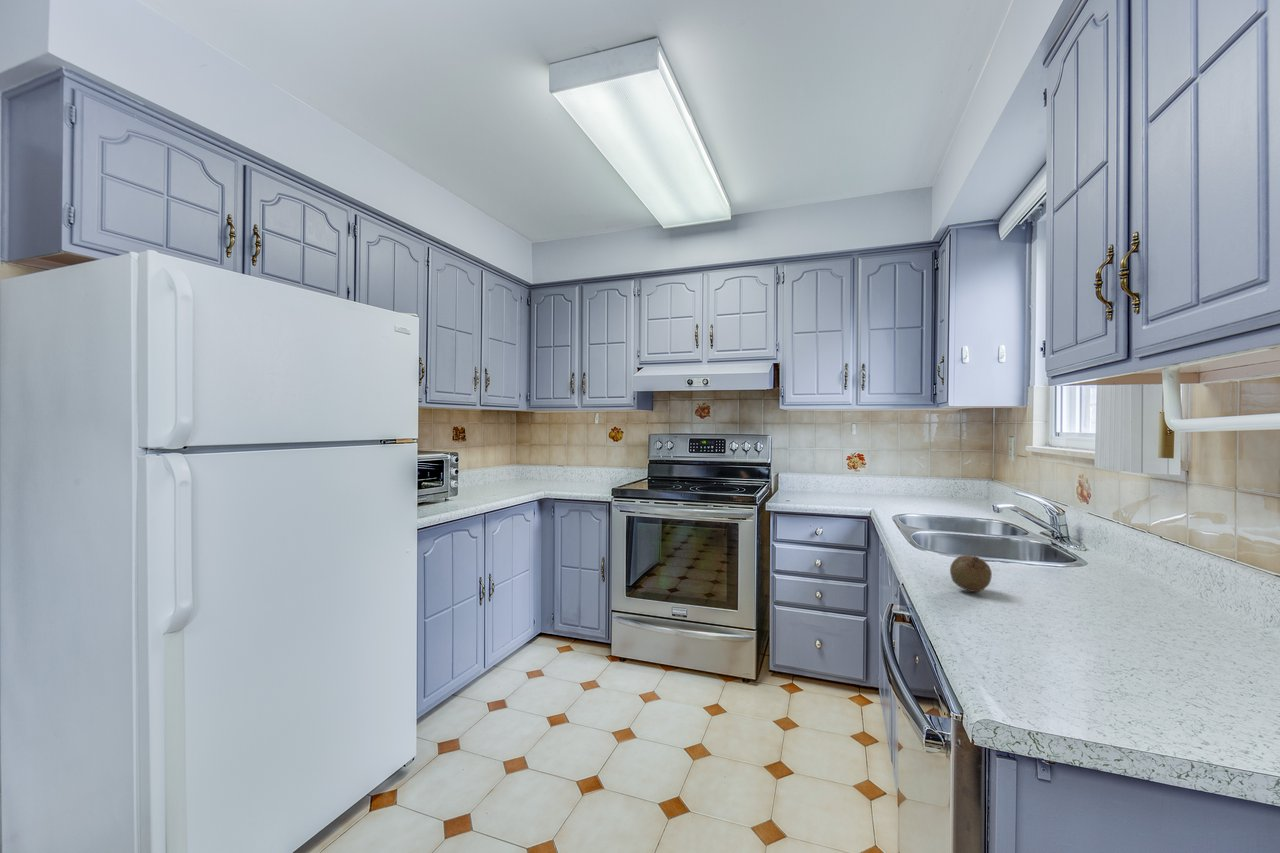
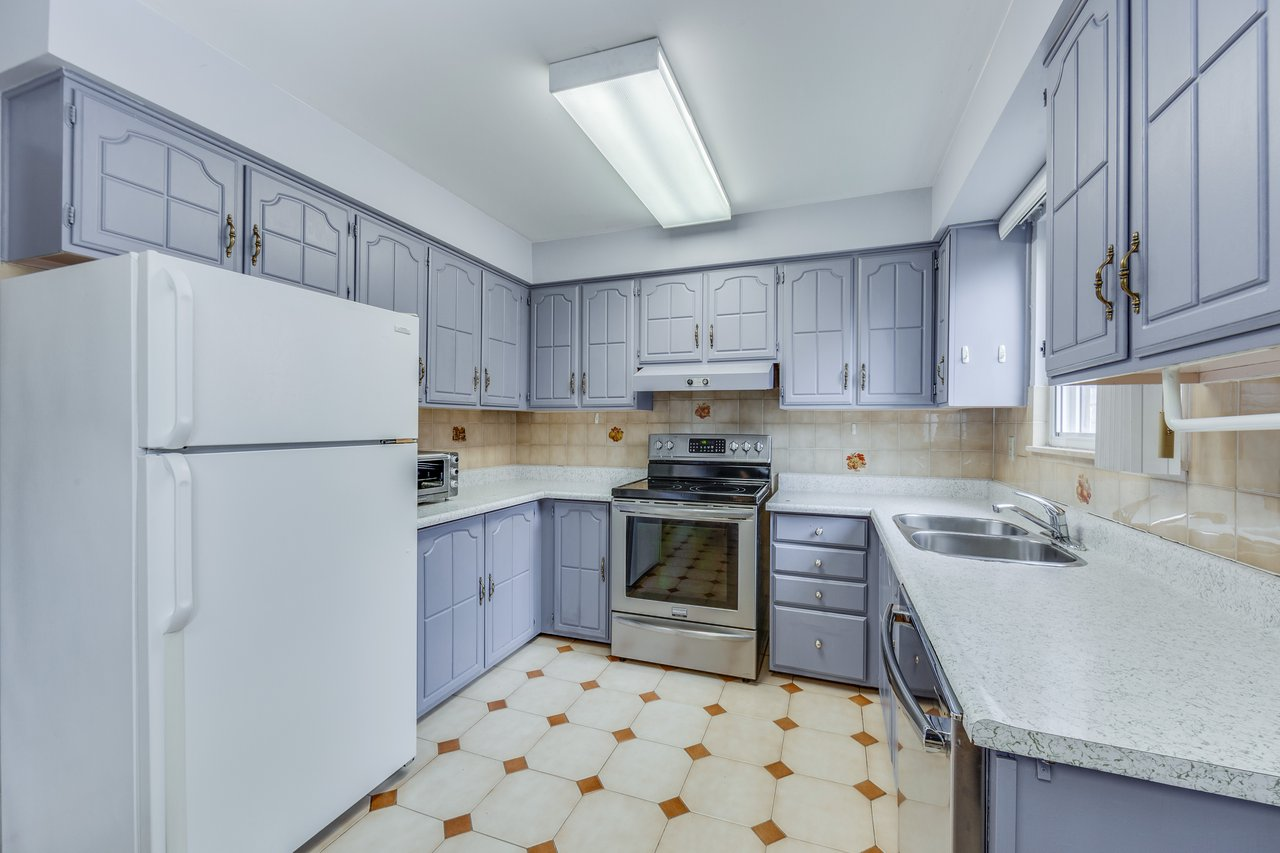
- fruit (970, 572)
